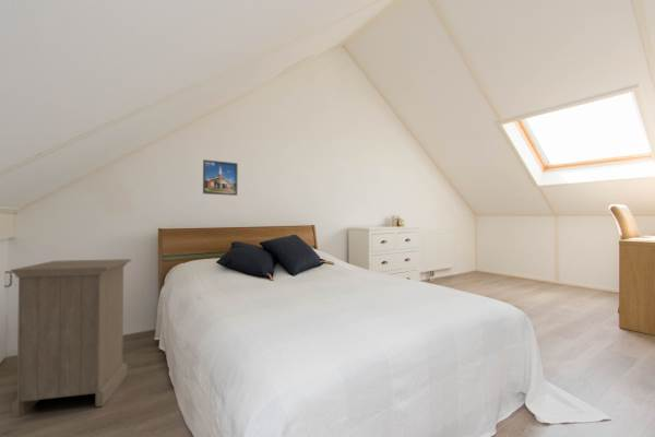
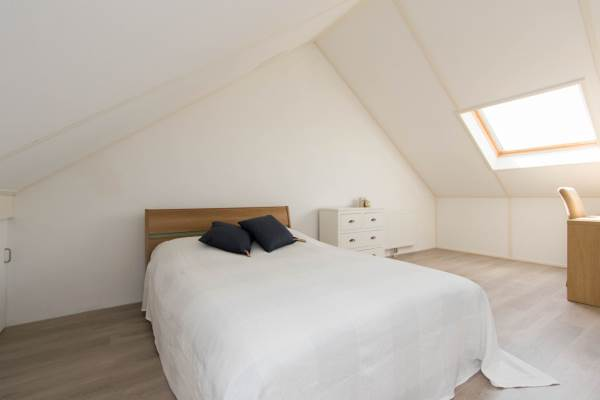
- nightstand (78, 328)
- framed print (221, 178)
